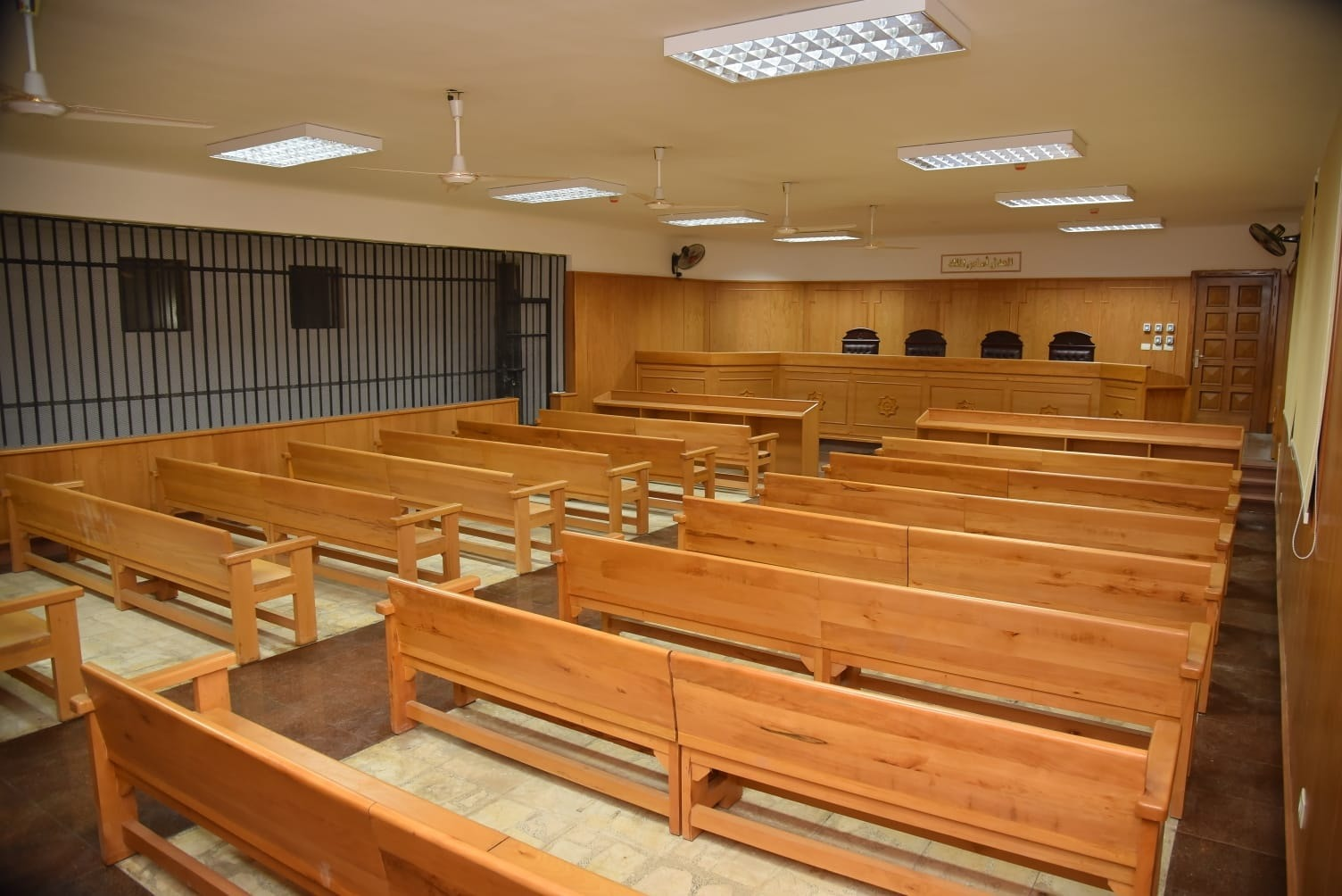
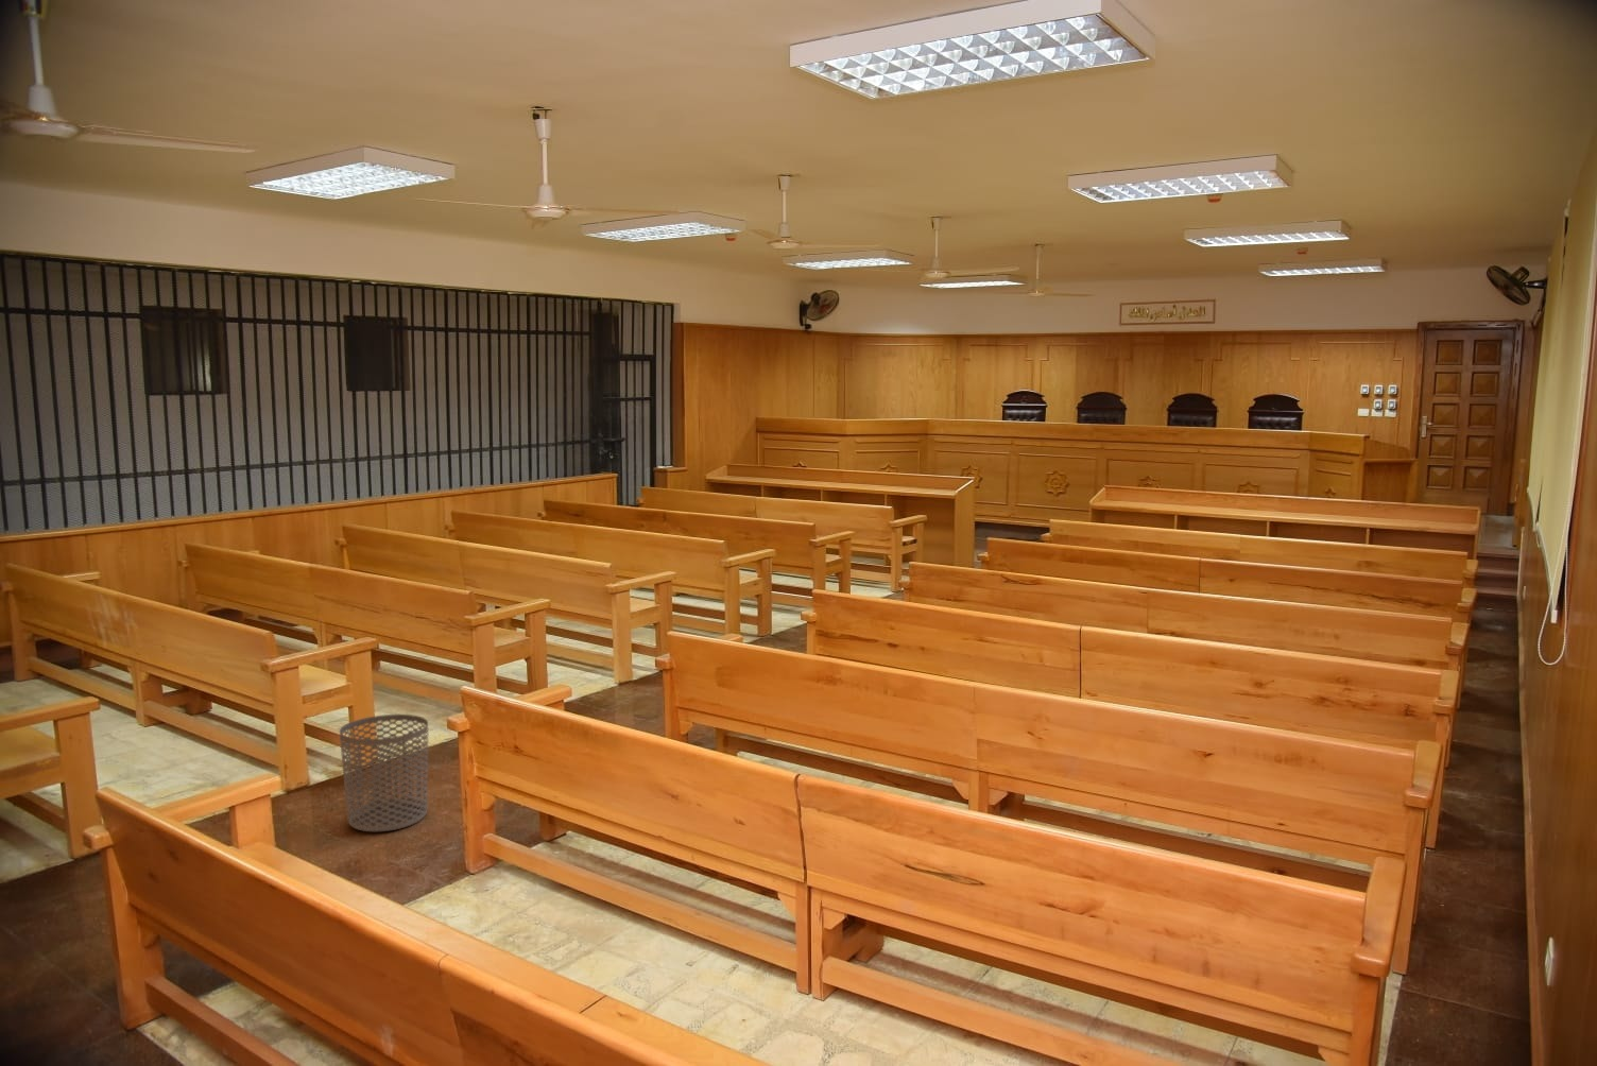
+ waste bin (387, 773)
